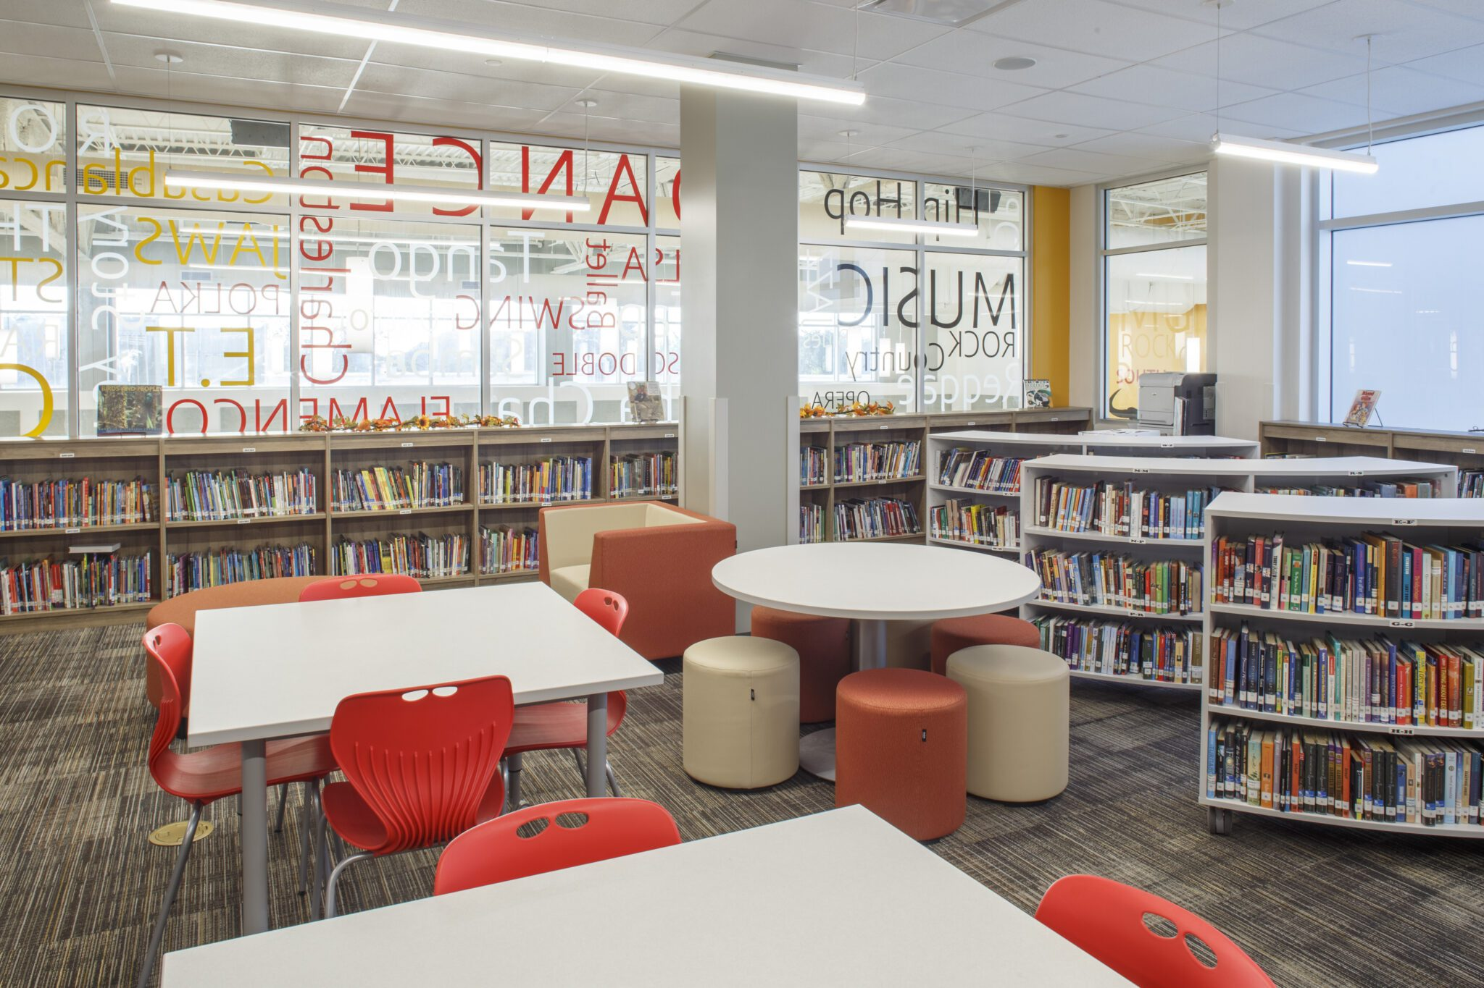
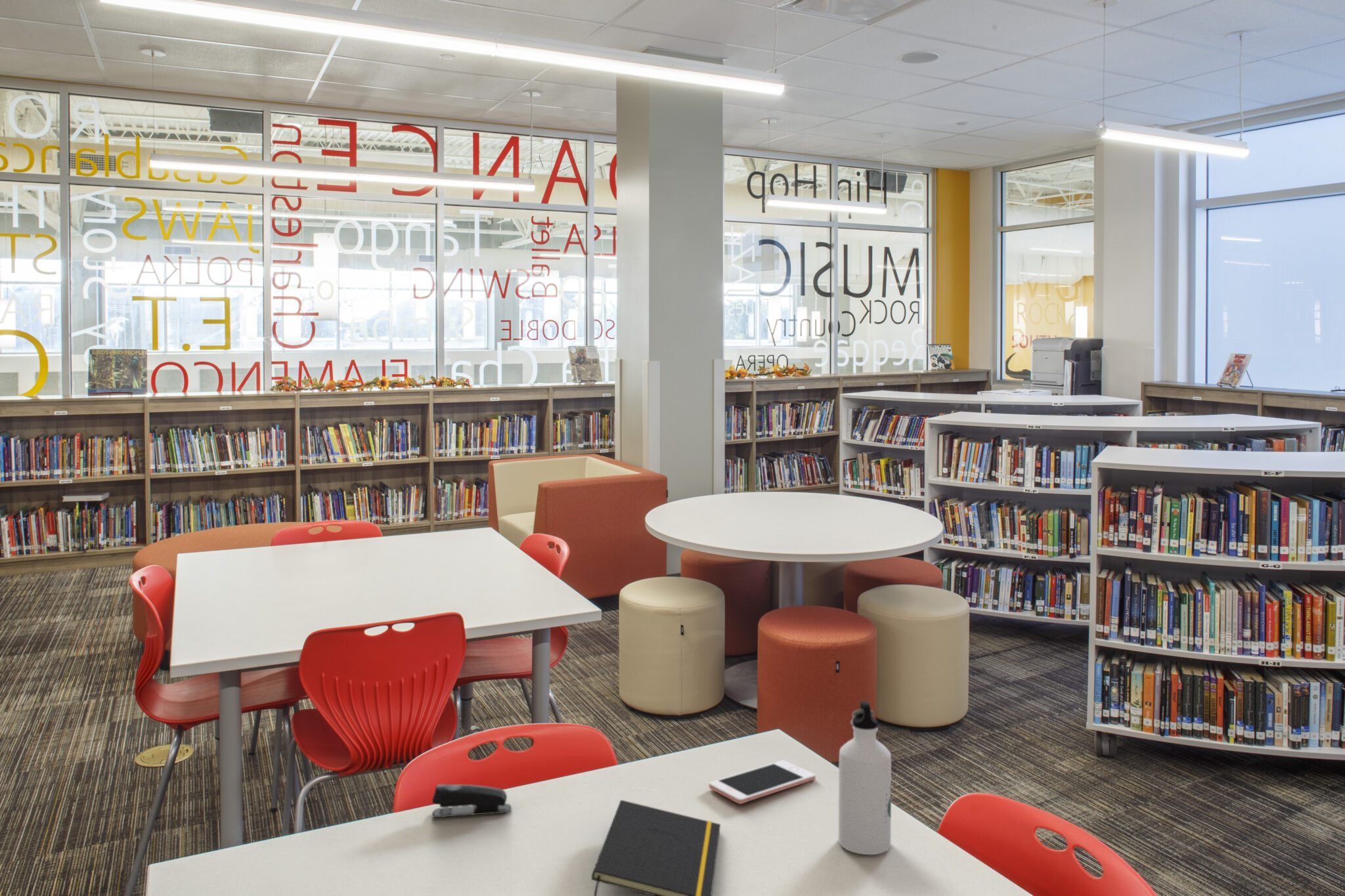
+ notepad (661, 849)
+ water bottle (862, 767)
+ cell phone (762, 781)
+ stapler (472, 798)
